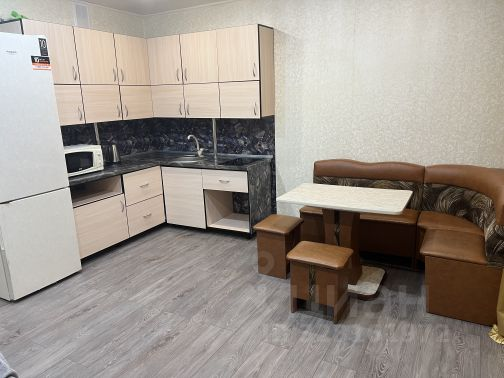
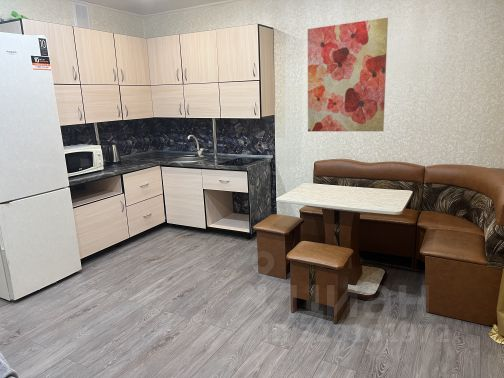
+ wall art (344, 79)
